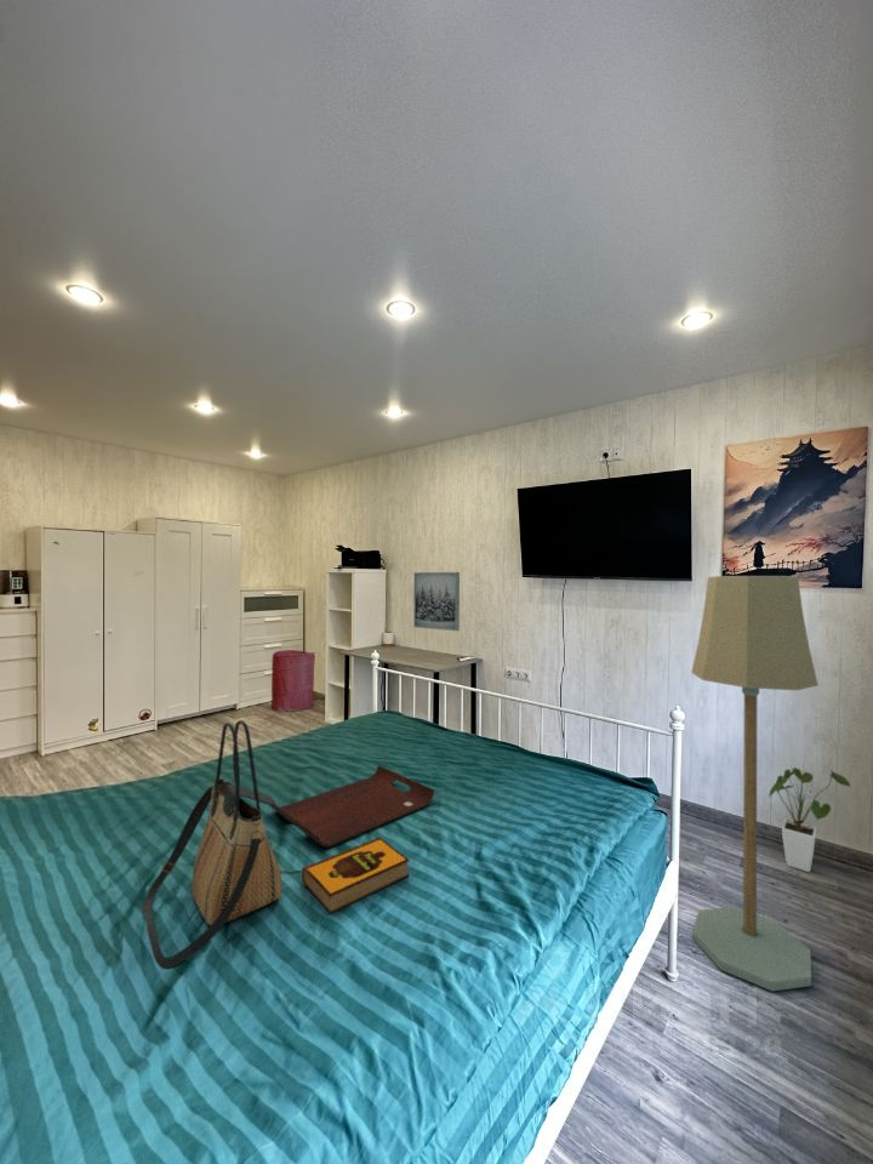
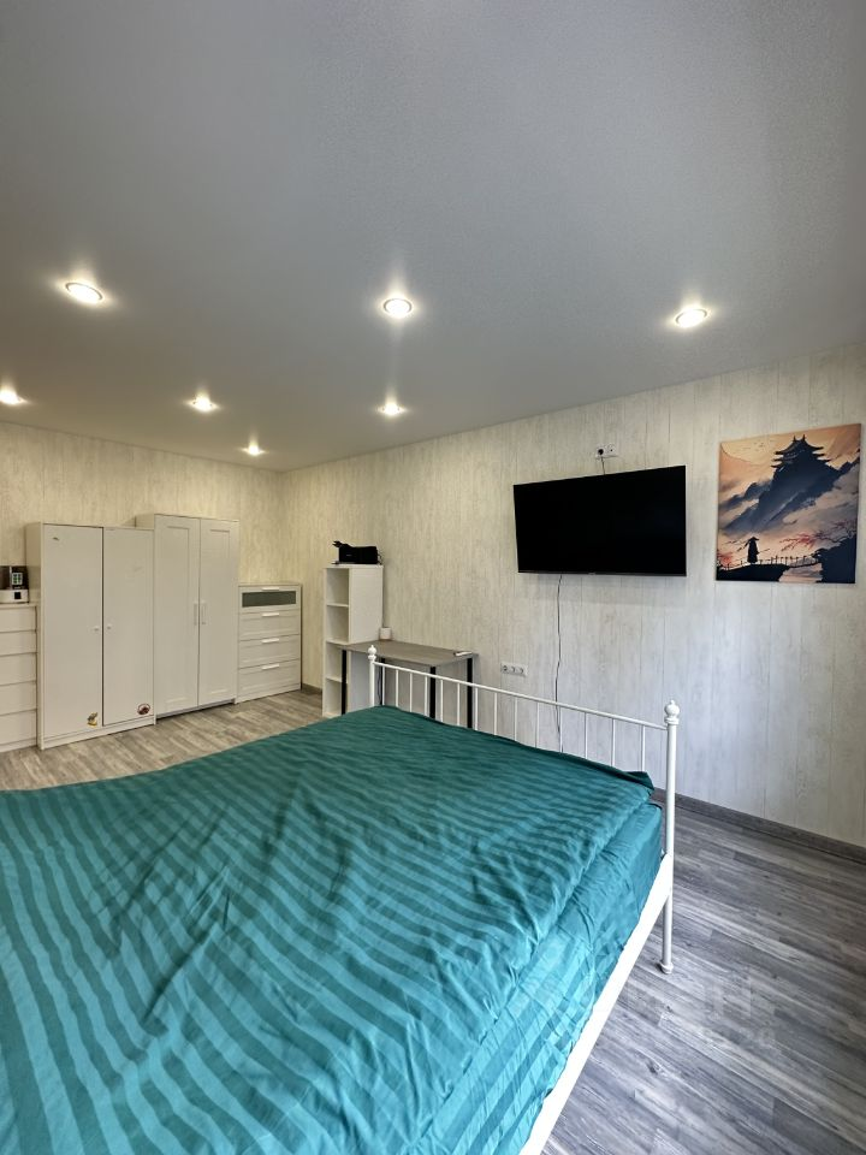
- floor lamp (749, 761)
- hardback book (355, 869)
- serving tray (353, 800)
- tote bag (211, 814)
- wall art (435, 600)
- house plant (805, 817)
- laundry hamper (293, 678)
